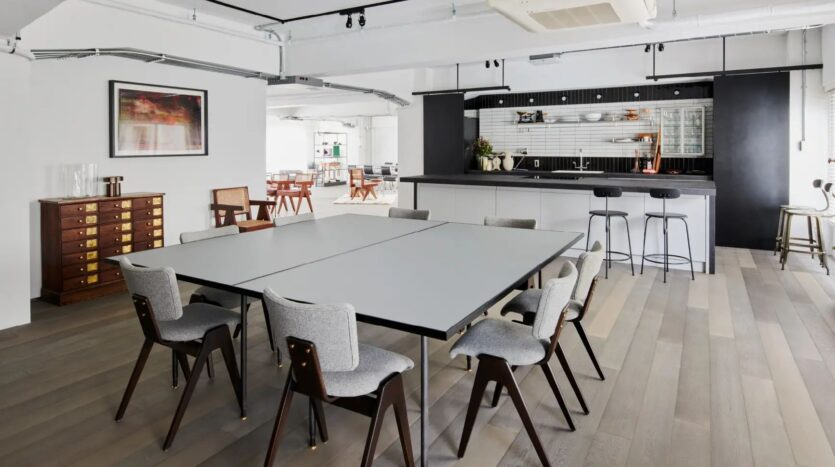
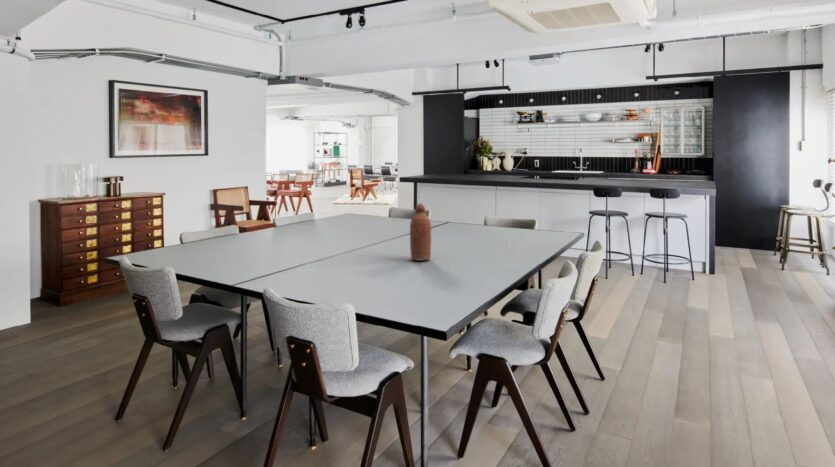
+ bottle (420, 231)
